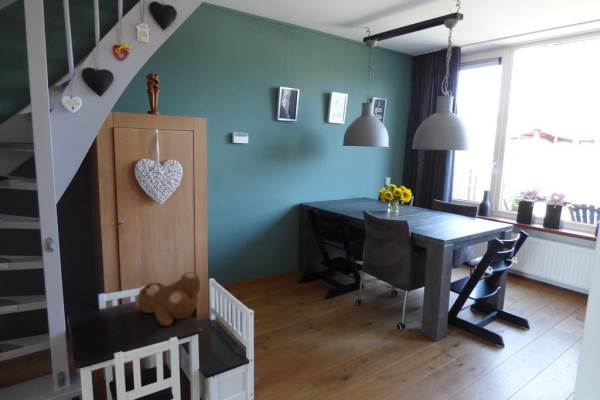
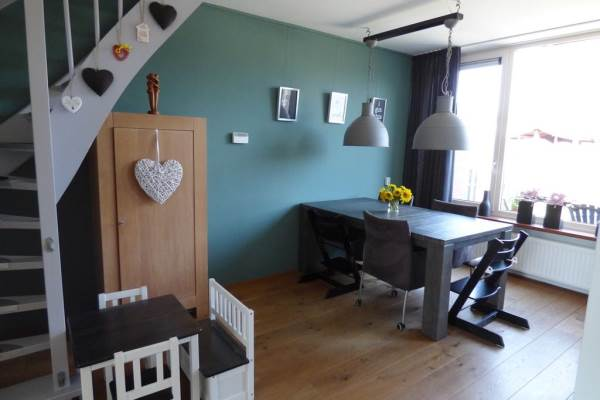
- teddy bear (168, 293)
